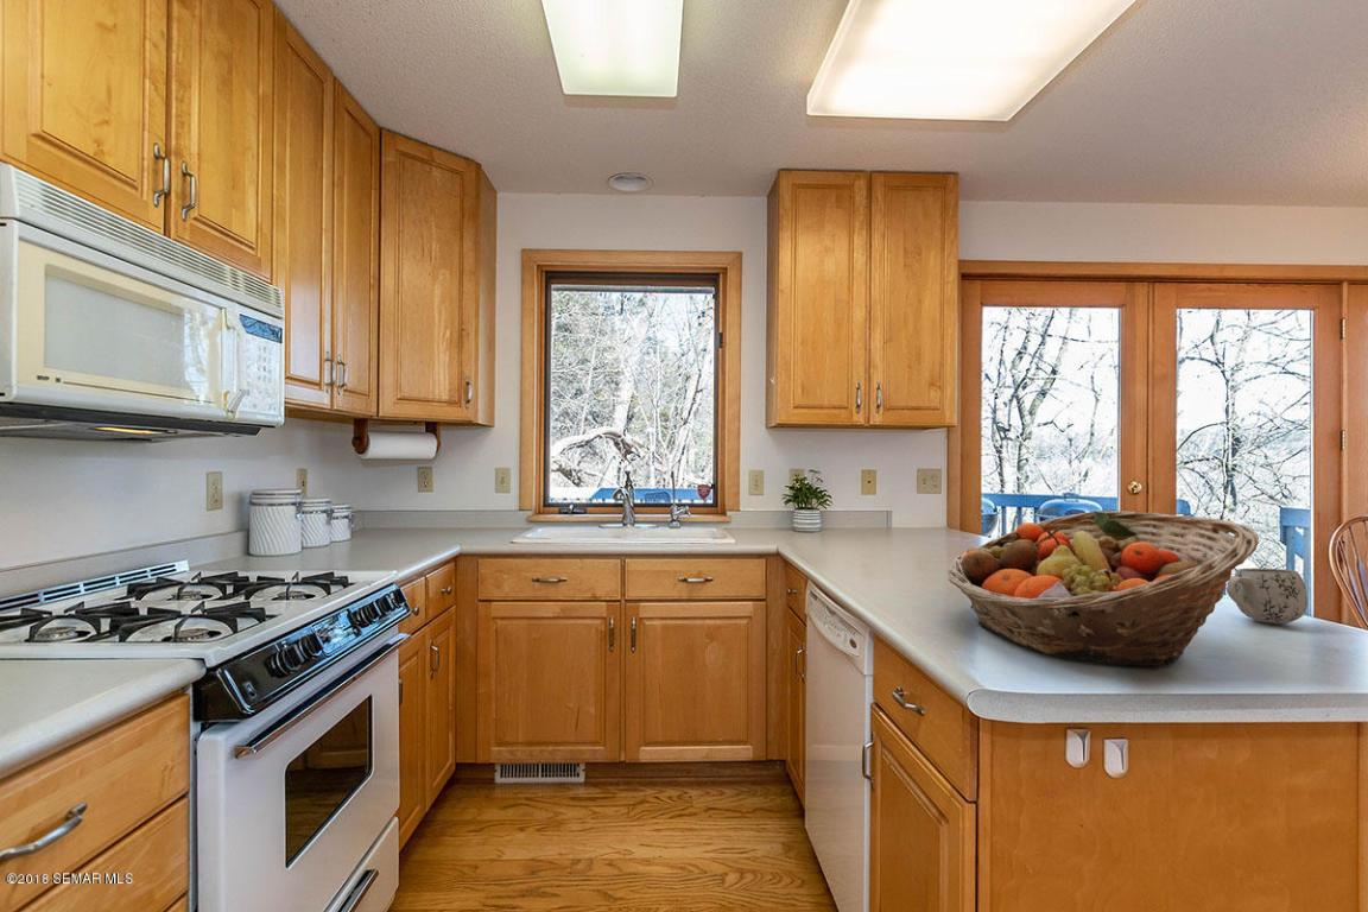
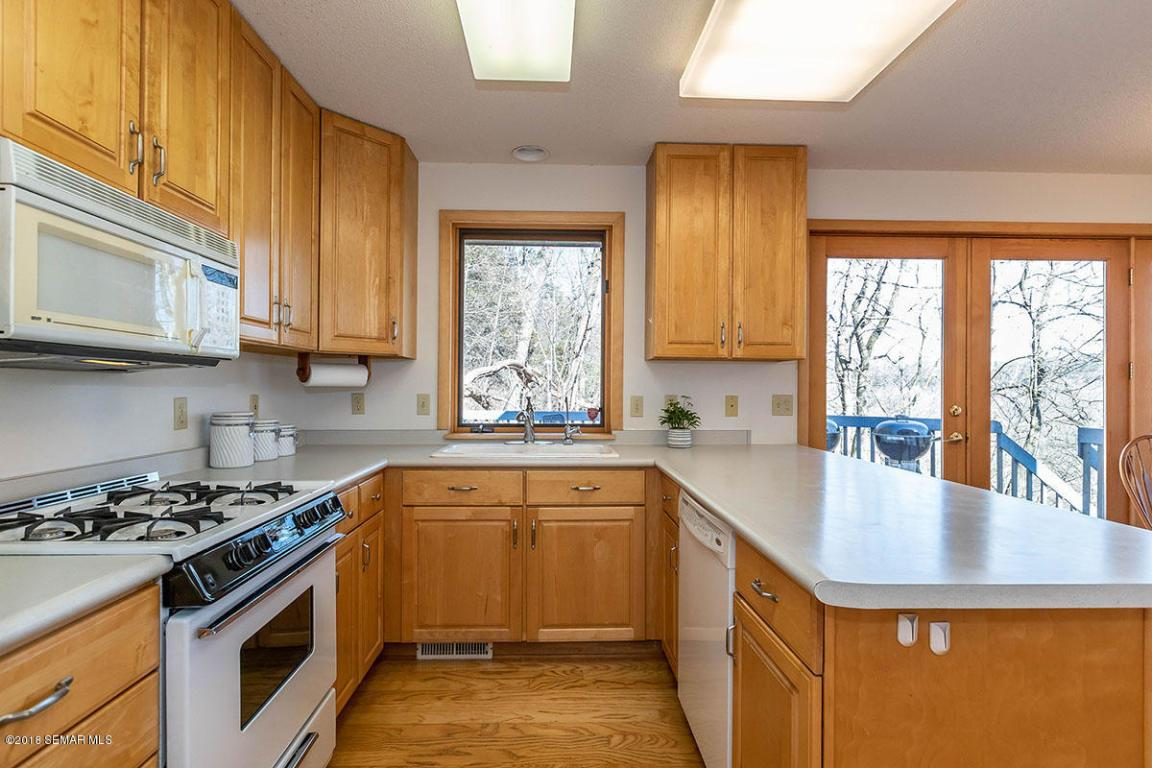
- fruit basket (1083, 575)
- mug (1261, 595)
